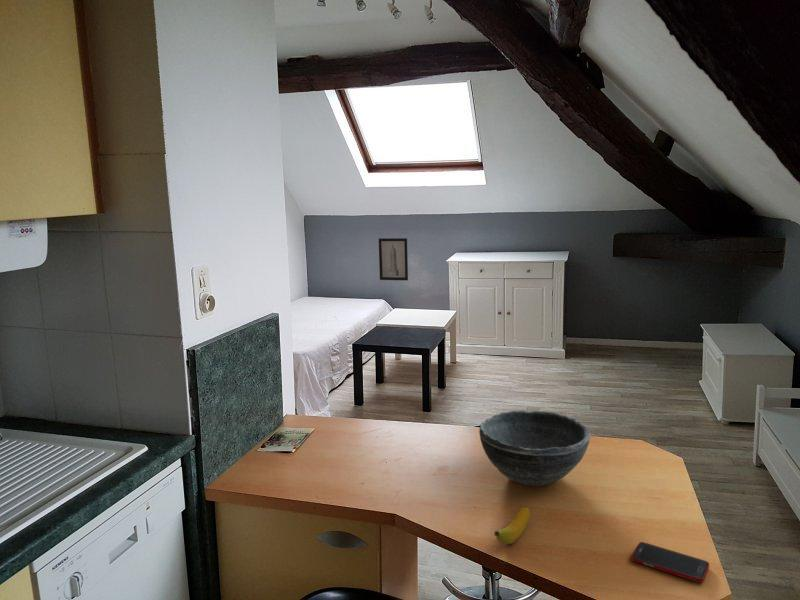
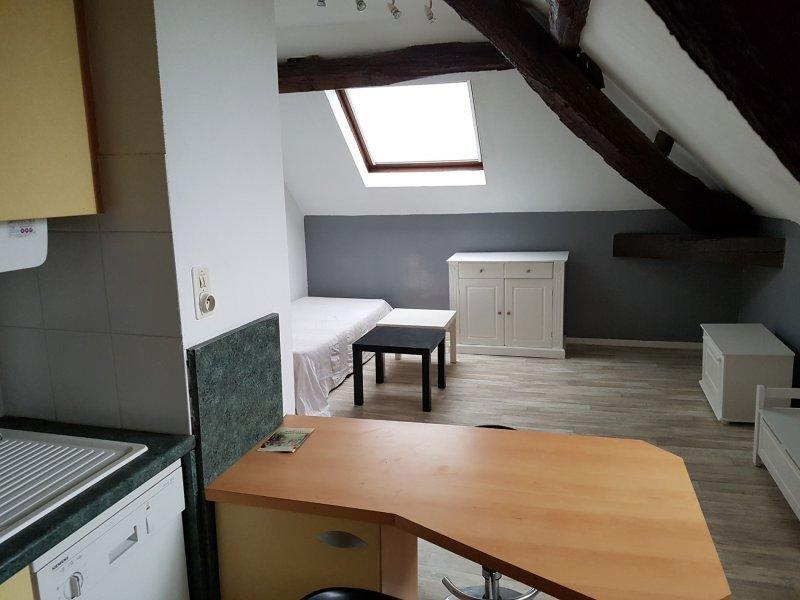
- banana (512, 526)
- bowl (532, 452)
- cell phone (669, 561)
- wall art (393, 259)
